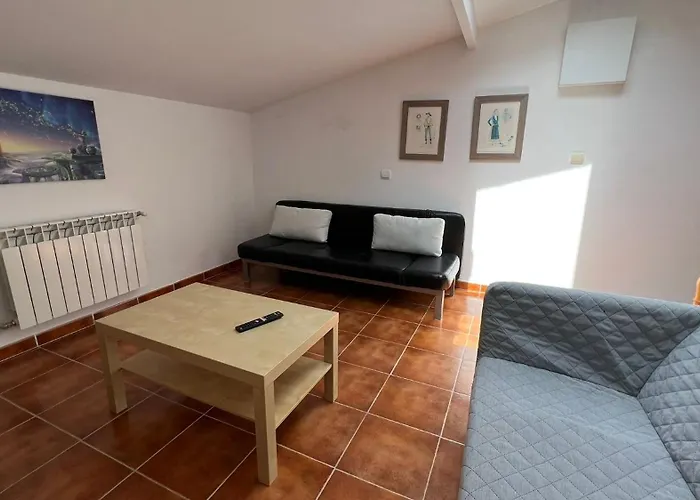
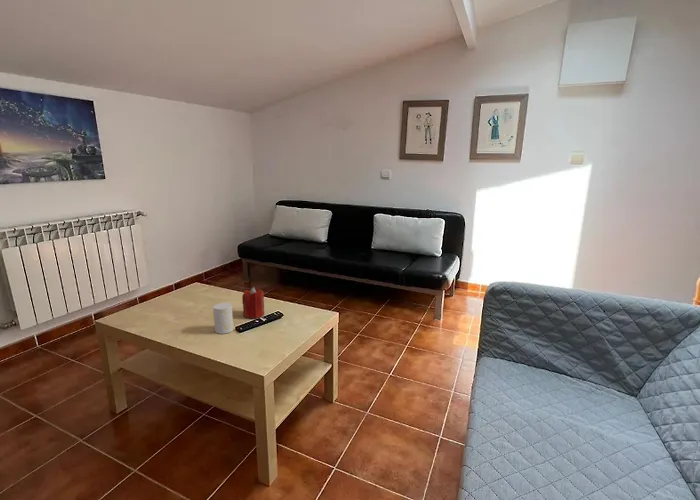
+ candle (253, 301)
+ cup (223, 318)
